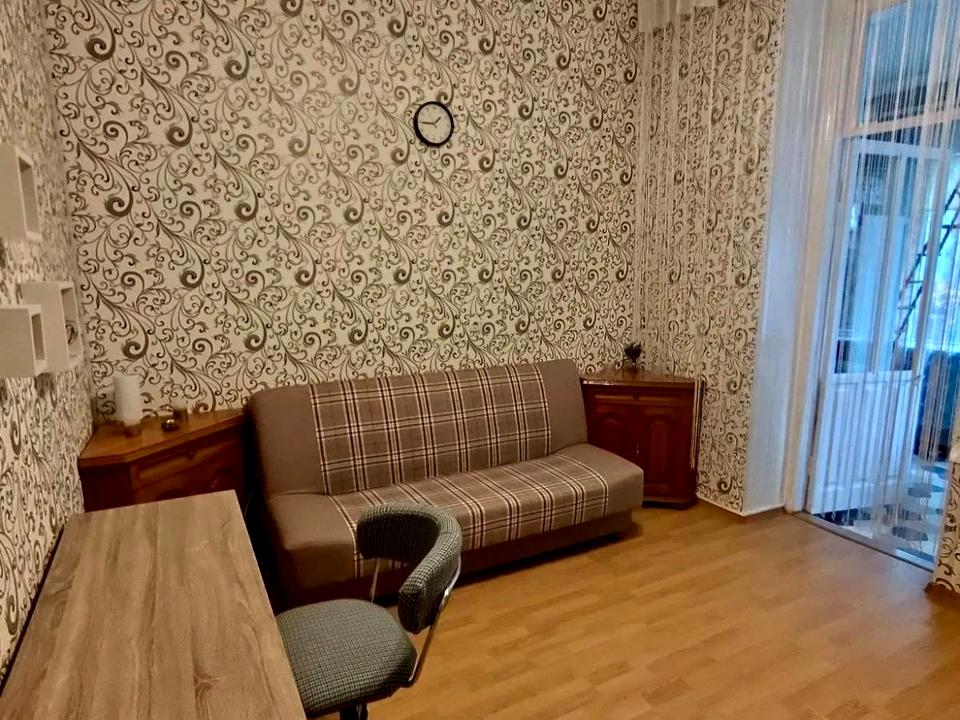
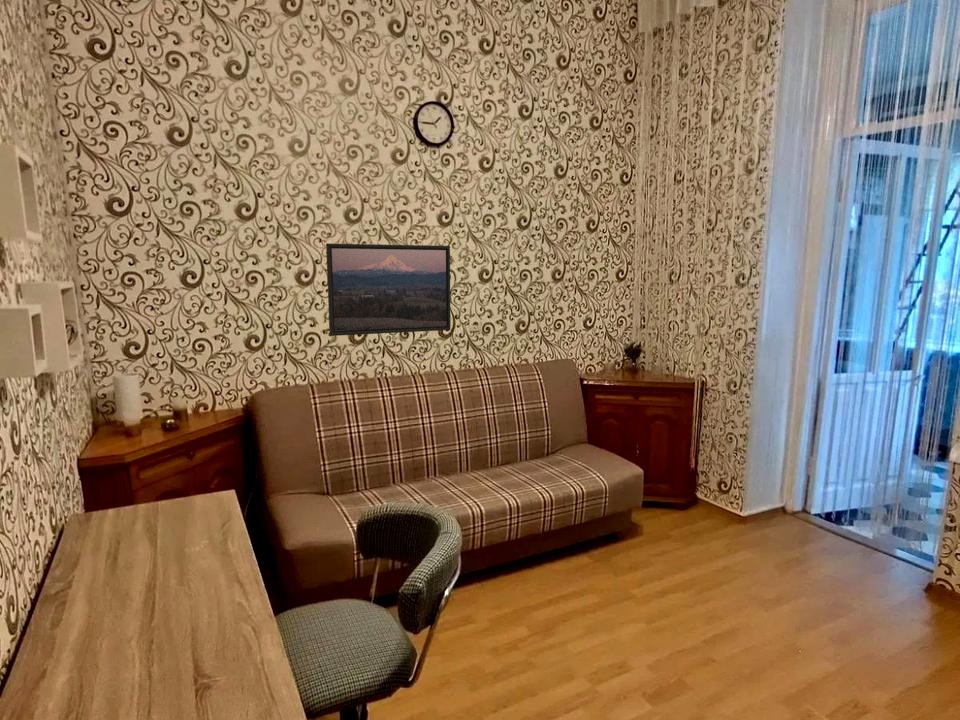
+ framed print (391, 289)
